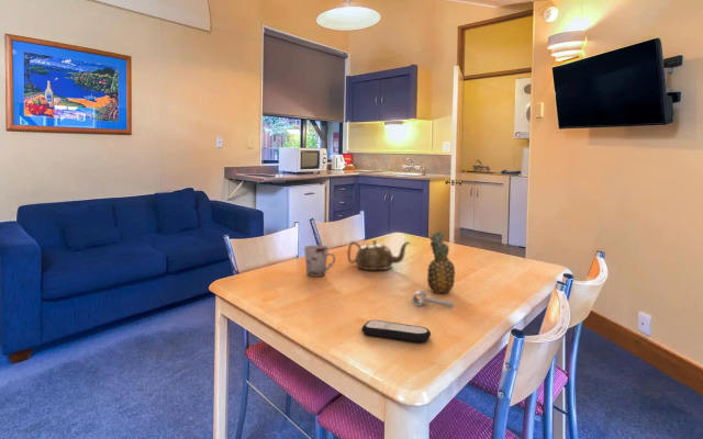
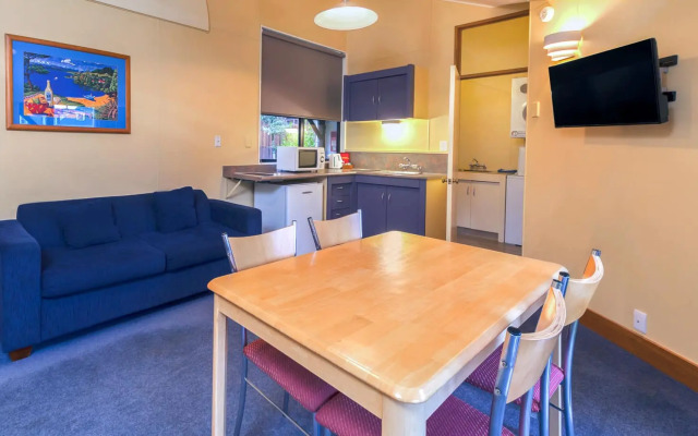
- remote control (395, 330)
- cylinder (433, 299)
- teapot (377, 254)
- cup (320, 260)
- fruit (440, 260)
